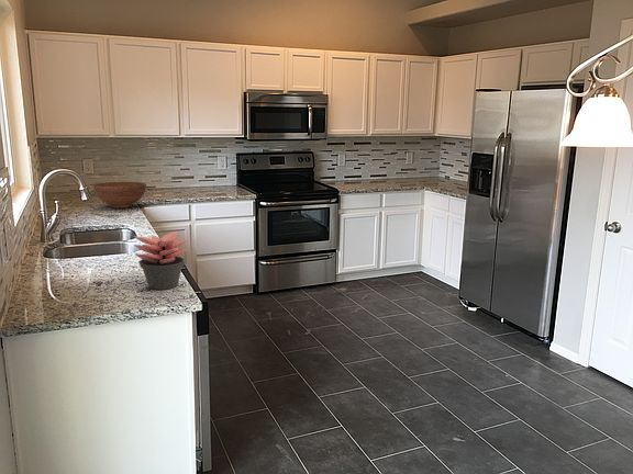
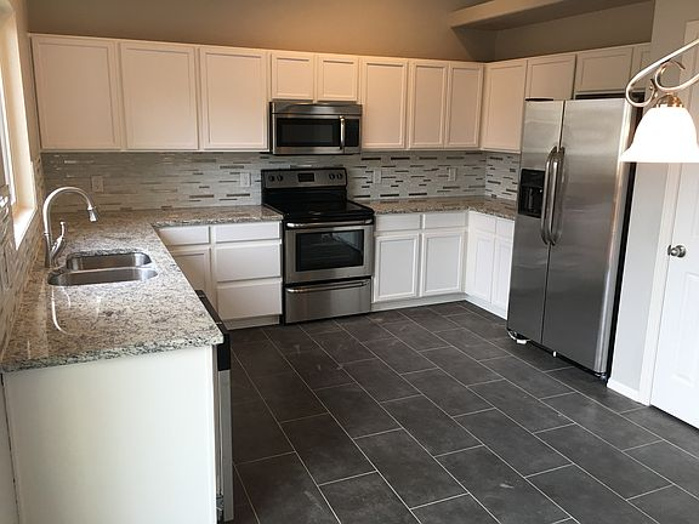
- fruit bowl (120, 195)
- succulent plant (162, 260)
